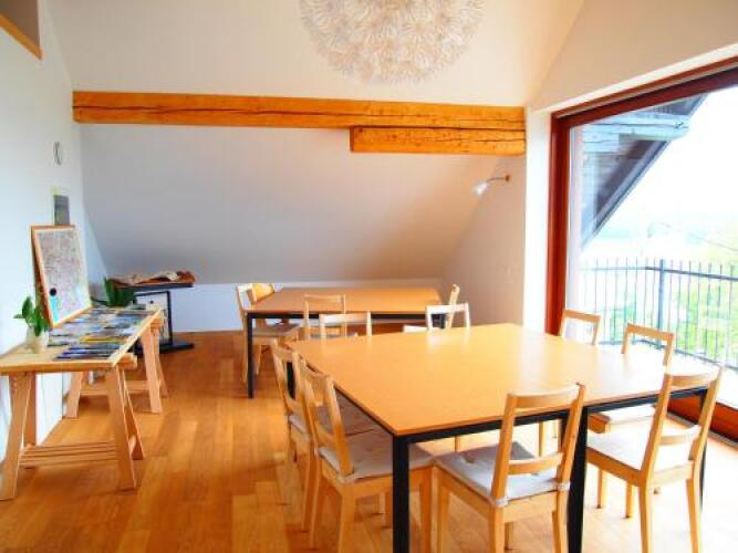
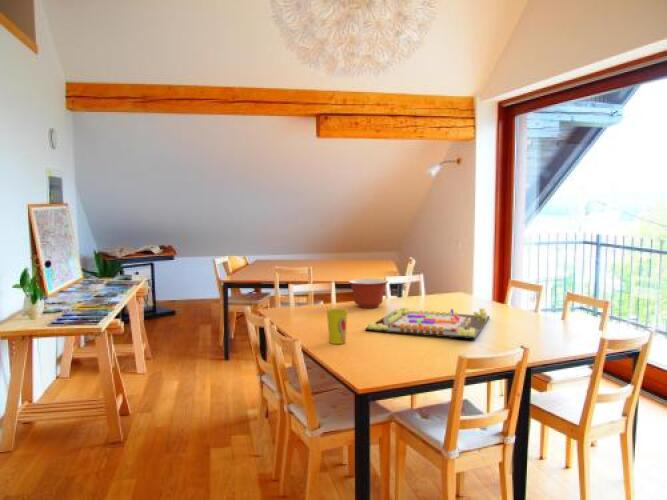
+ cup (337, 326)
+ mixing bowl (368, 293)
+ gameboard (430, 318)
